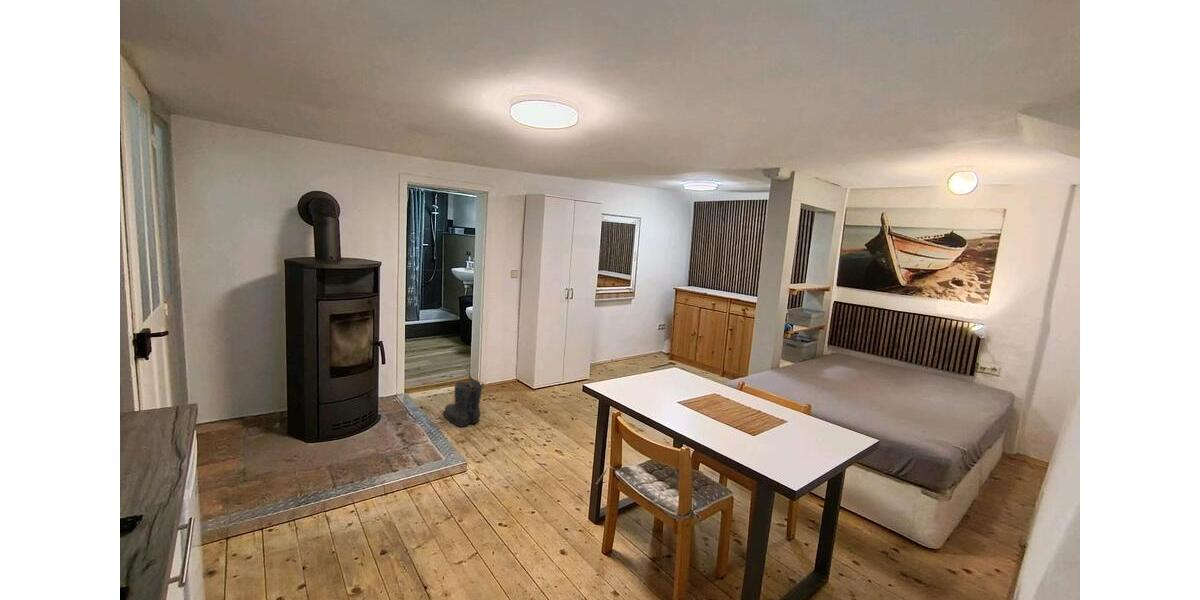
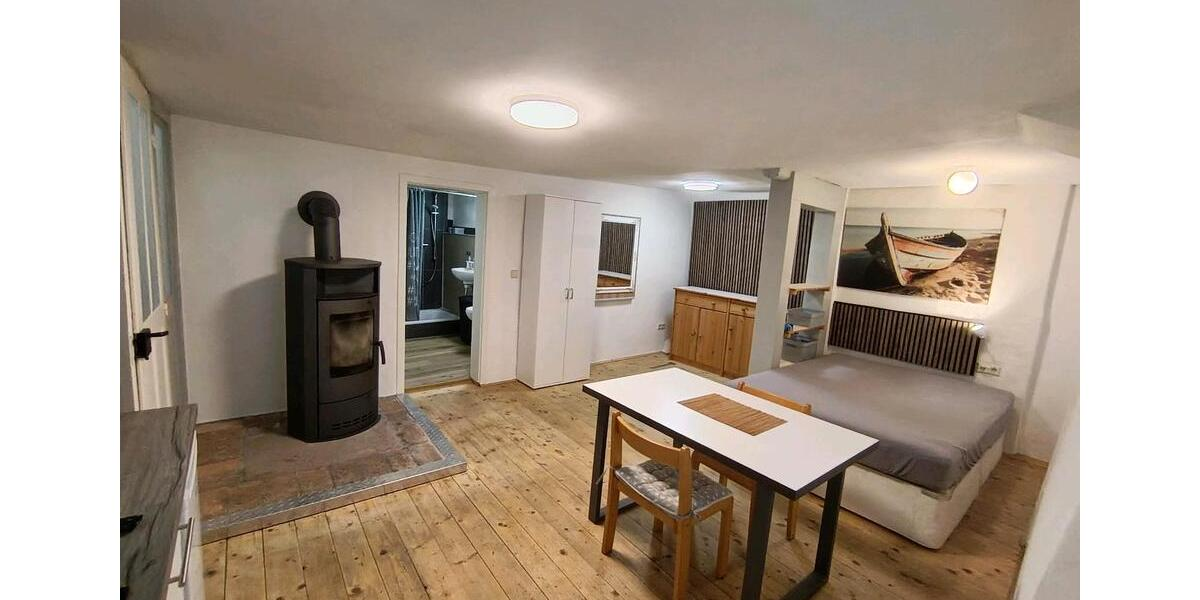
- boots (464, 398)
